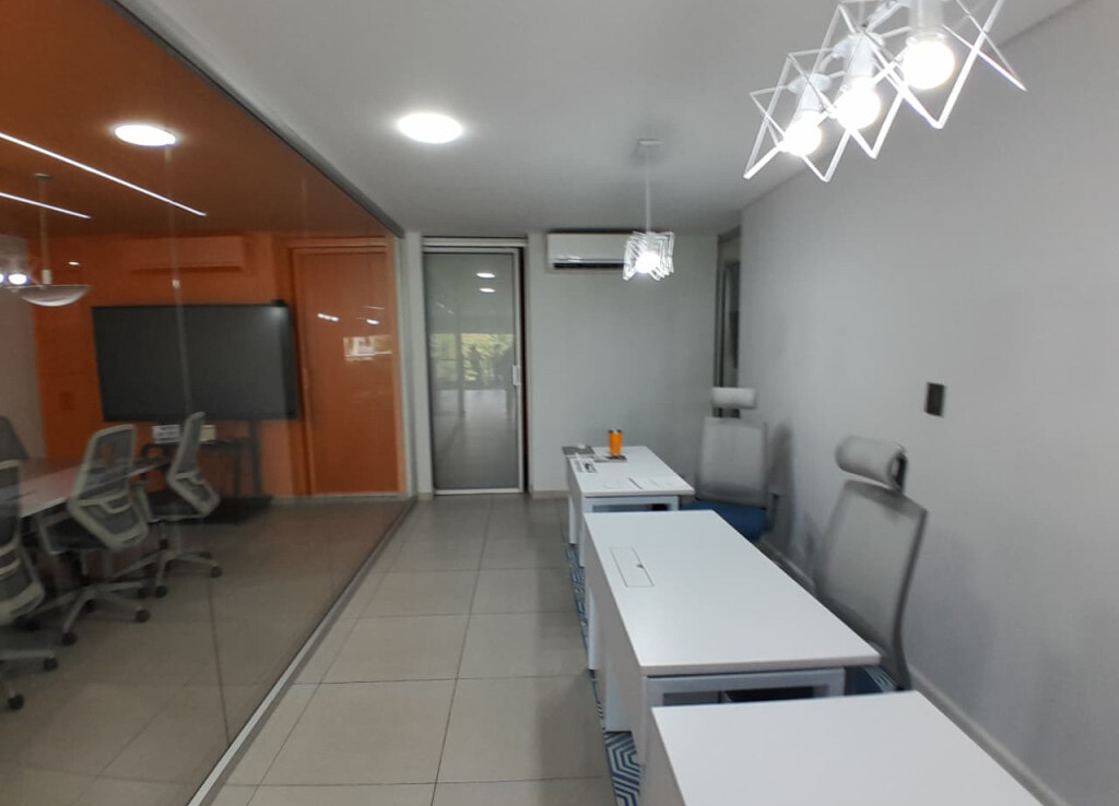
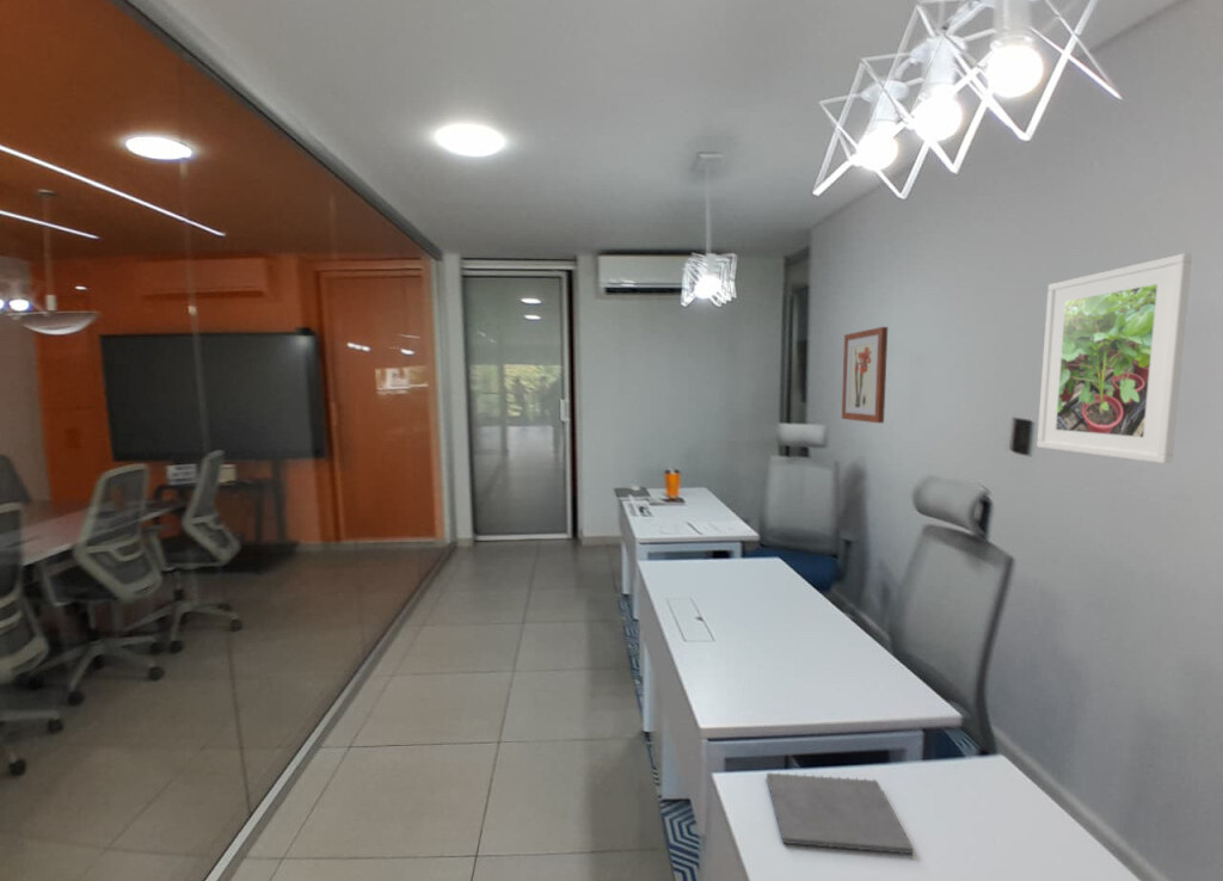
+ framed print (1102, 364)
+ notepad (832, 809)
+ wall art (862, 376)
